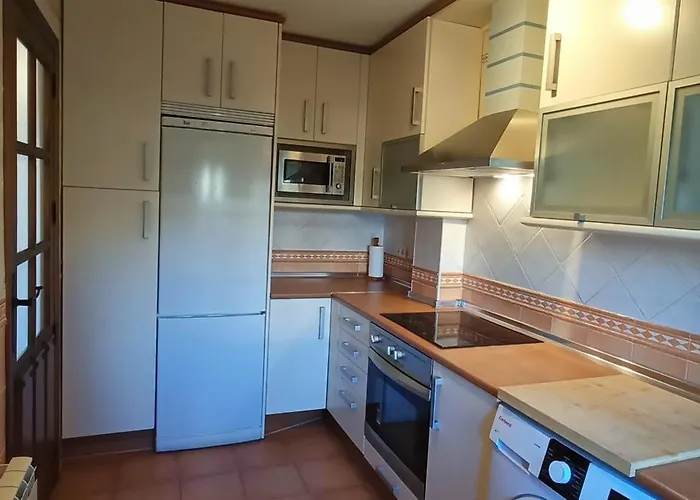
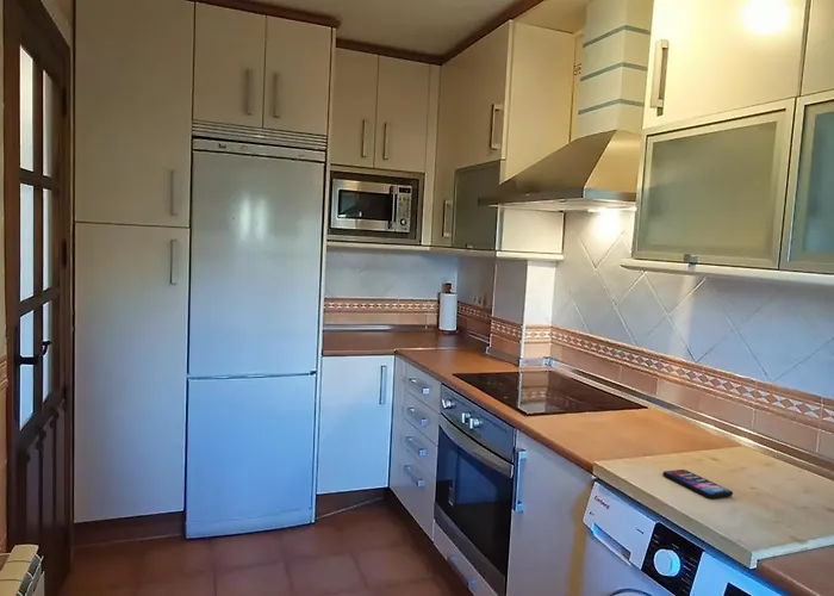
+ smartphone (696, 483)
